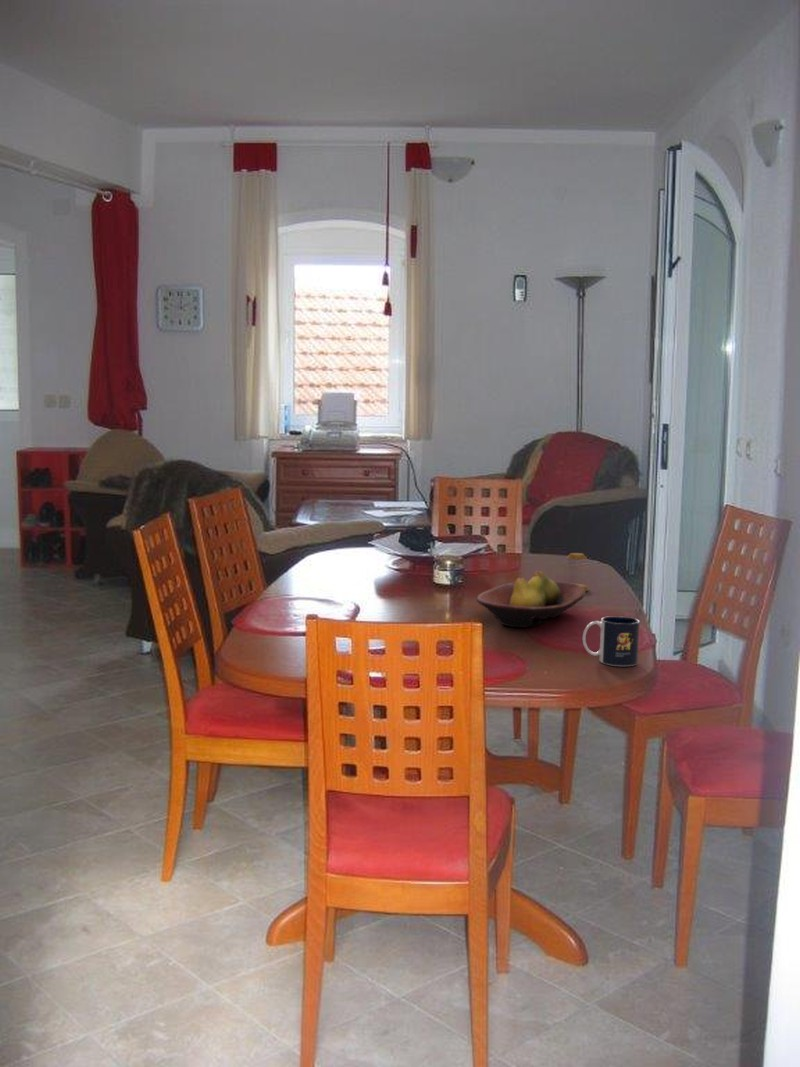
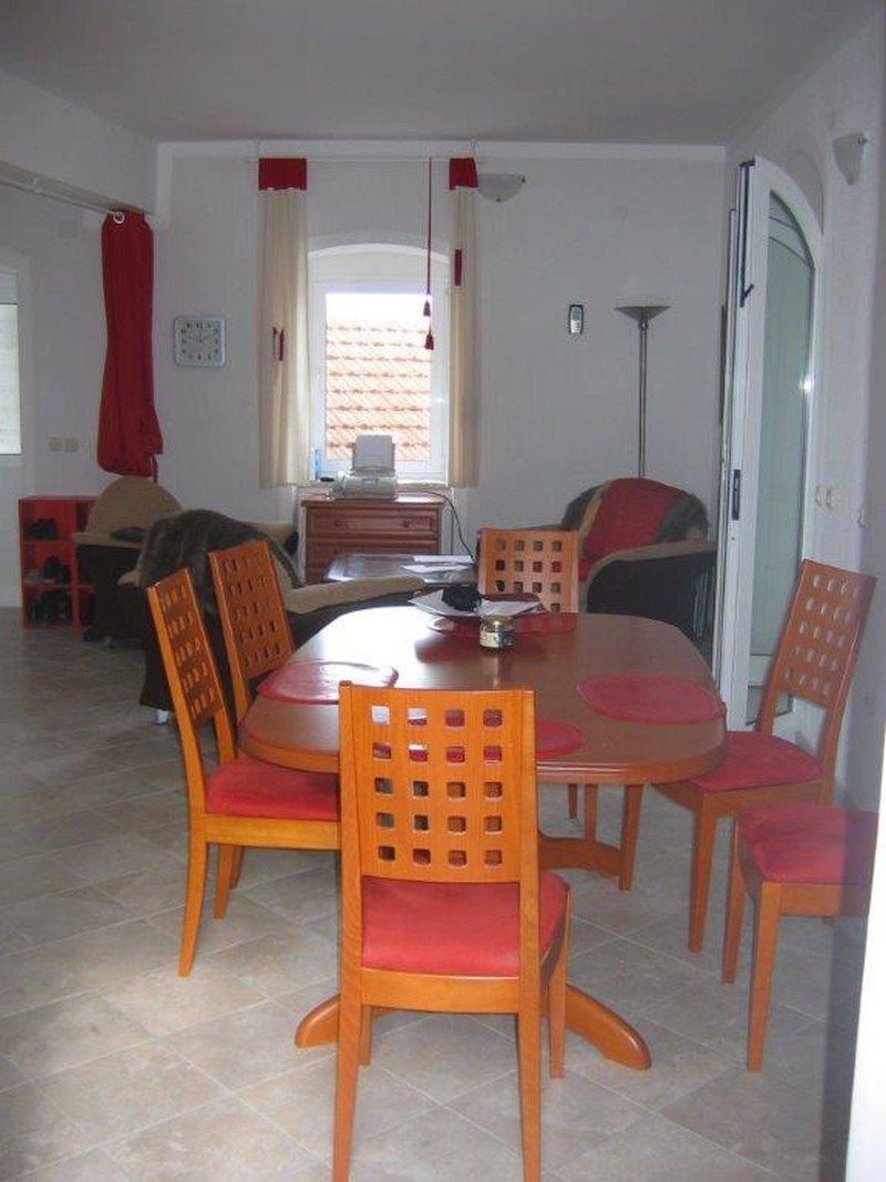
- mug (610, 640)
- fruit bowl (532, 595)
- salt shaker (577, 559)
